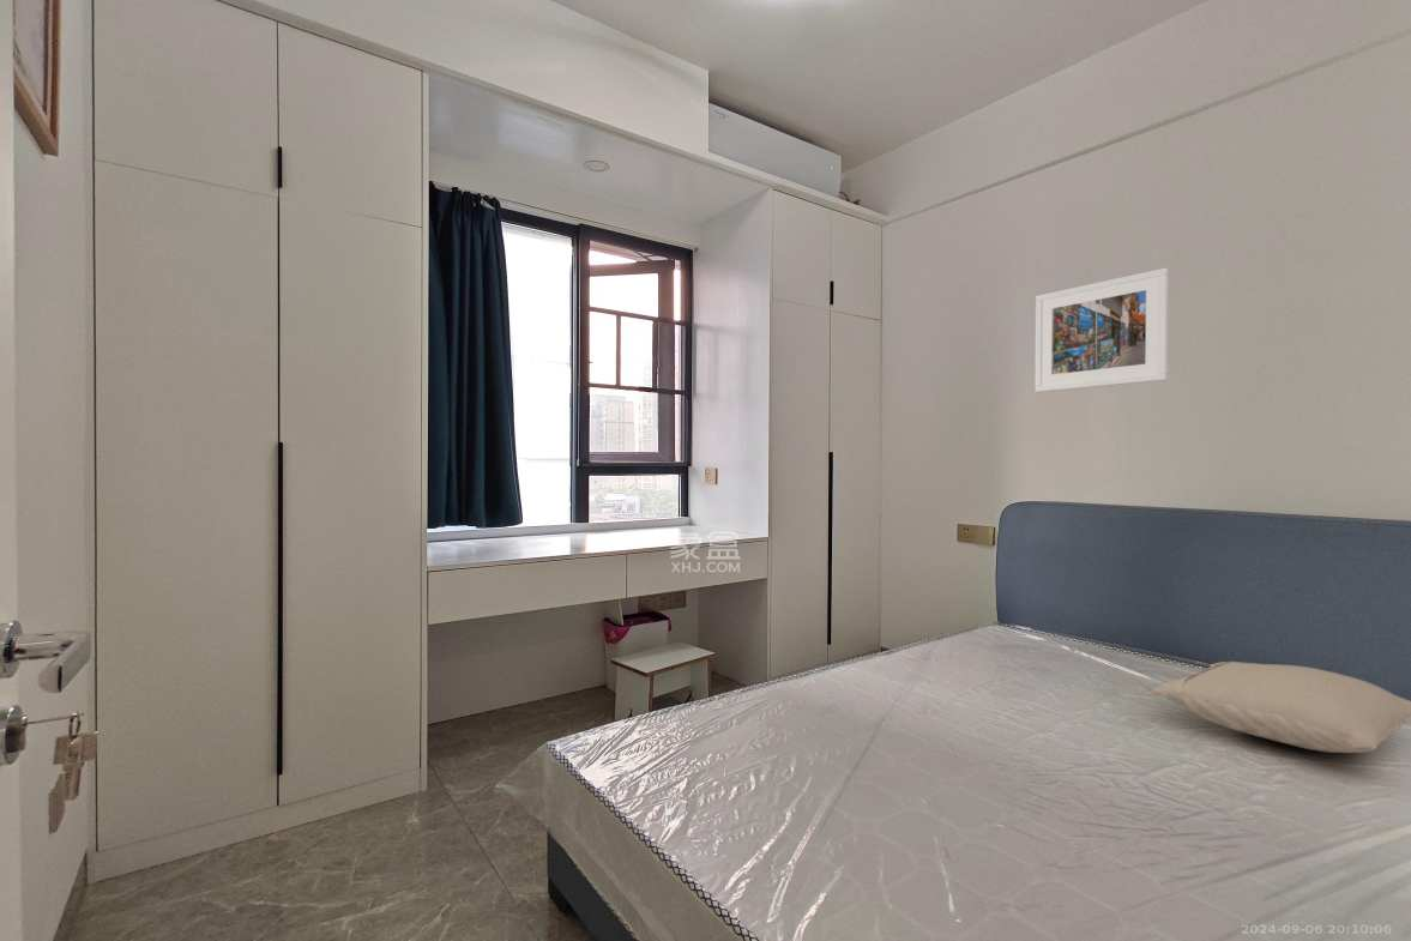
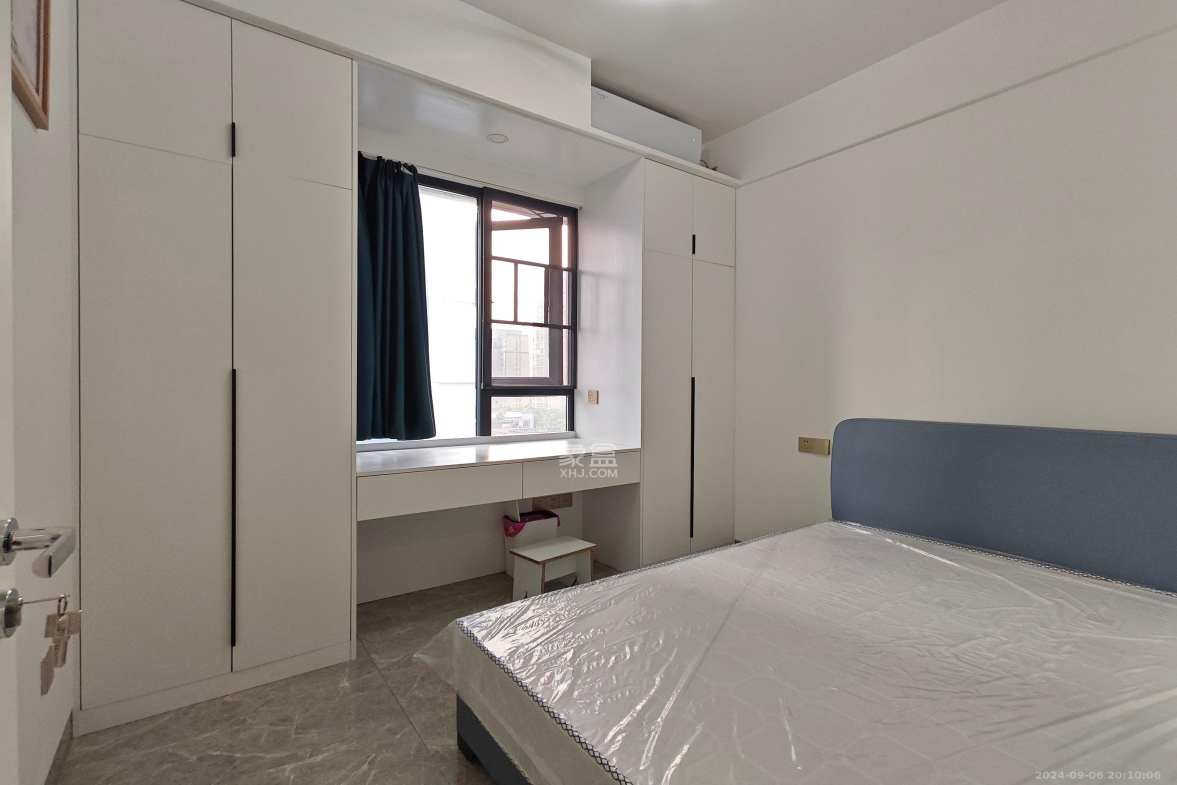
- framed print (1096, 334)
- pillow (1280, 700)
